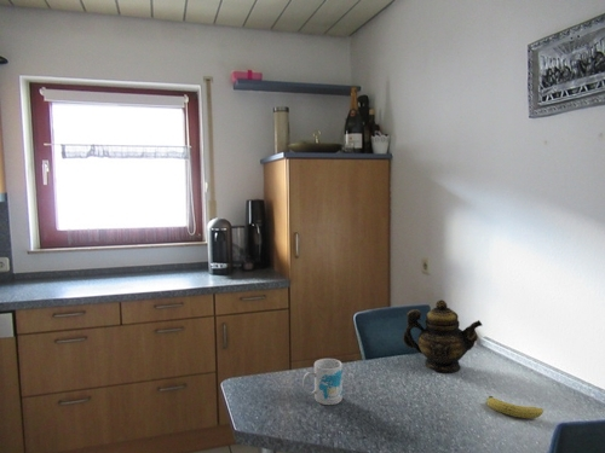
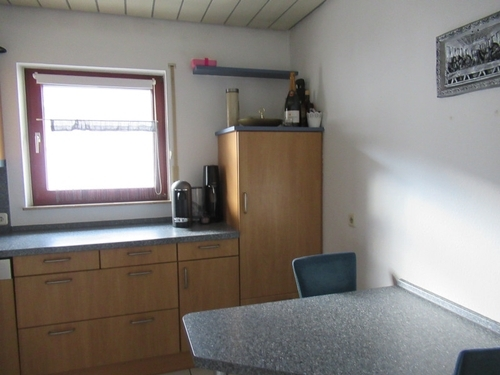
- fruit (509, 403)
- teapot (440, 332)
- mug (322, 382)
